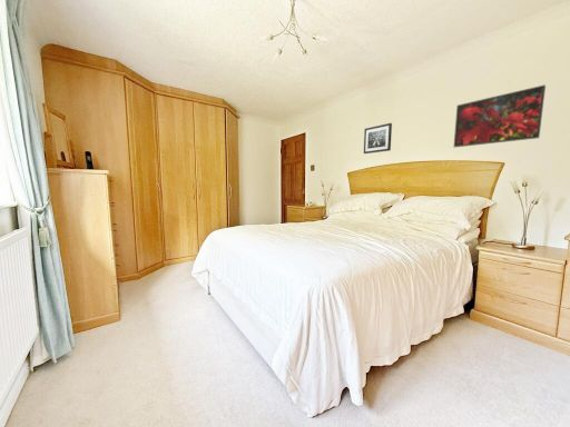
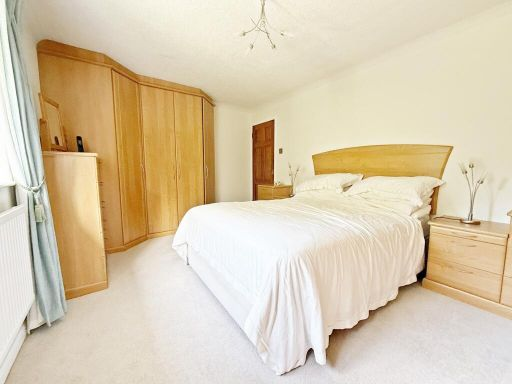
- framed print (493, 119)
- wall art (376, 139)
